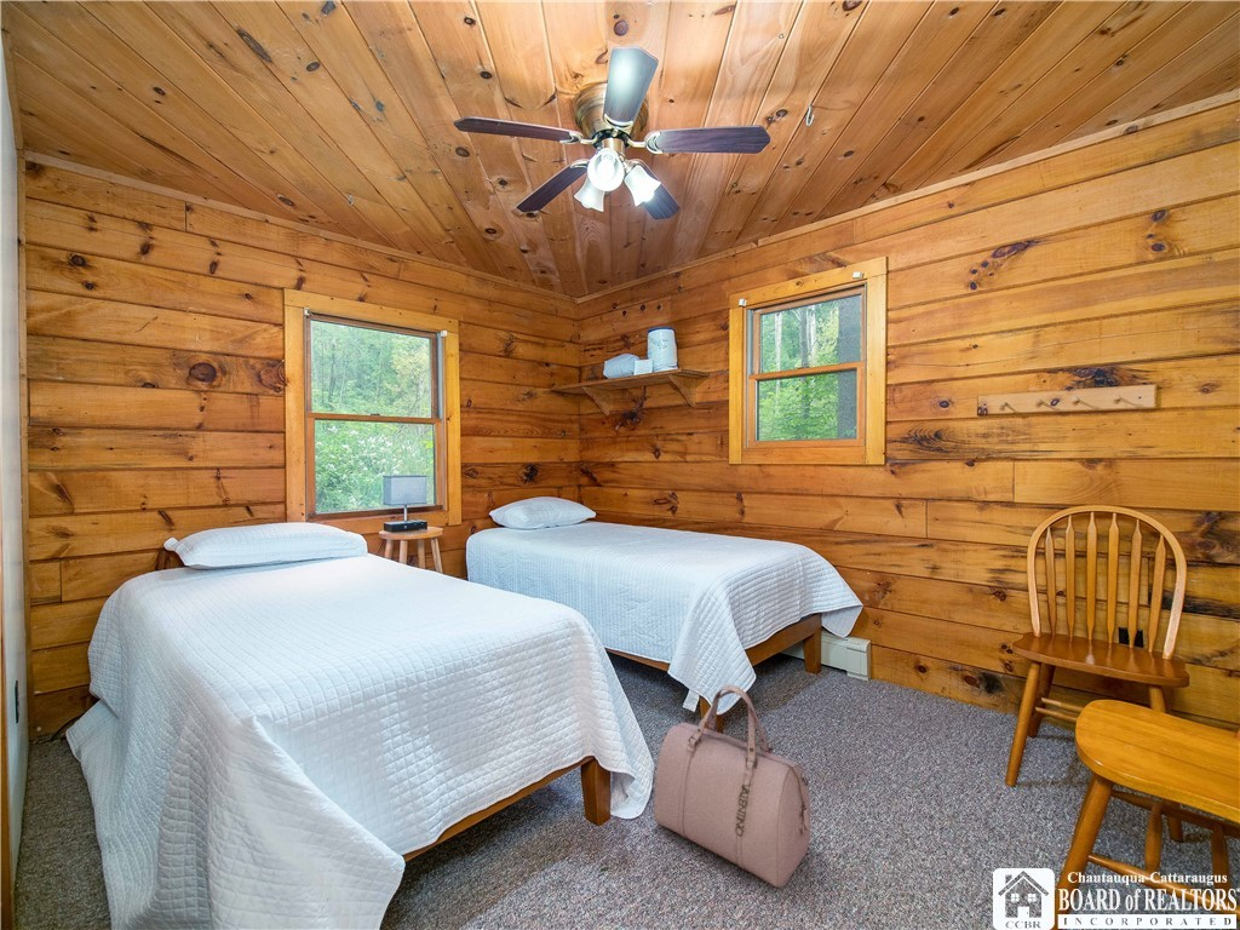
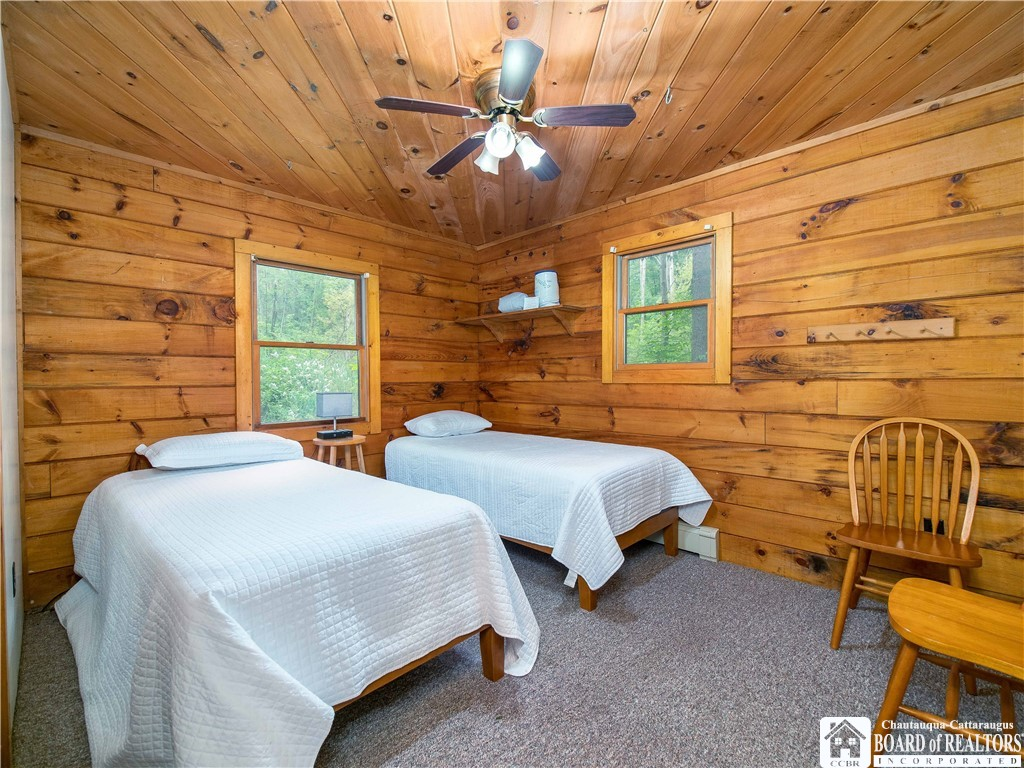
- duffel bag (731, 762)
